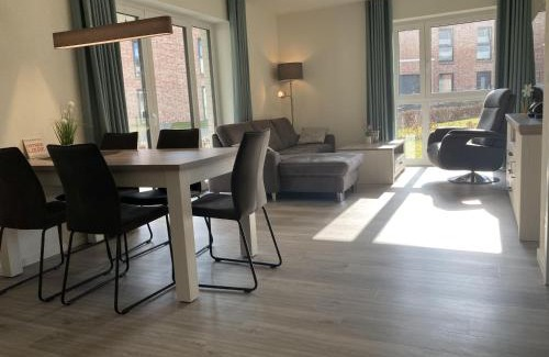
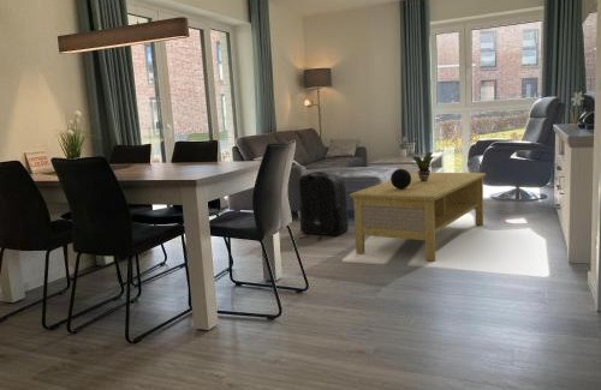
+ coffee table (423, 210)
+ potted plant (422, 167)
+ decorative sphere (400, 178)
+ backpack (321, 202)
